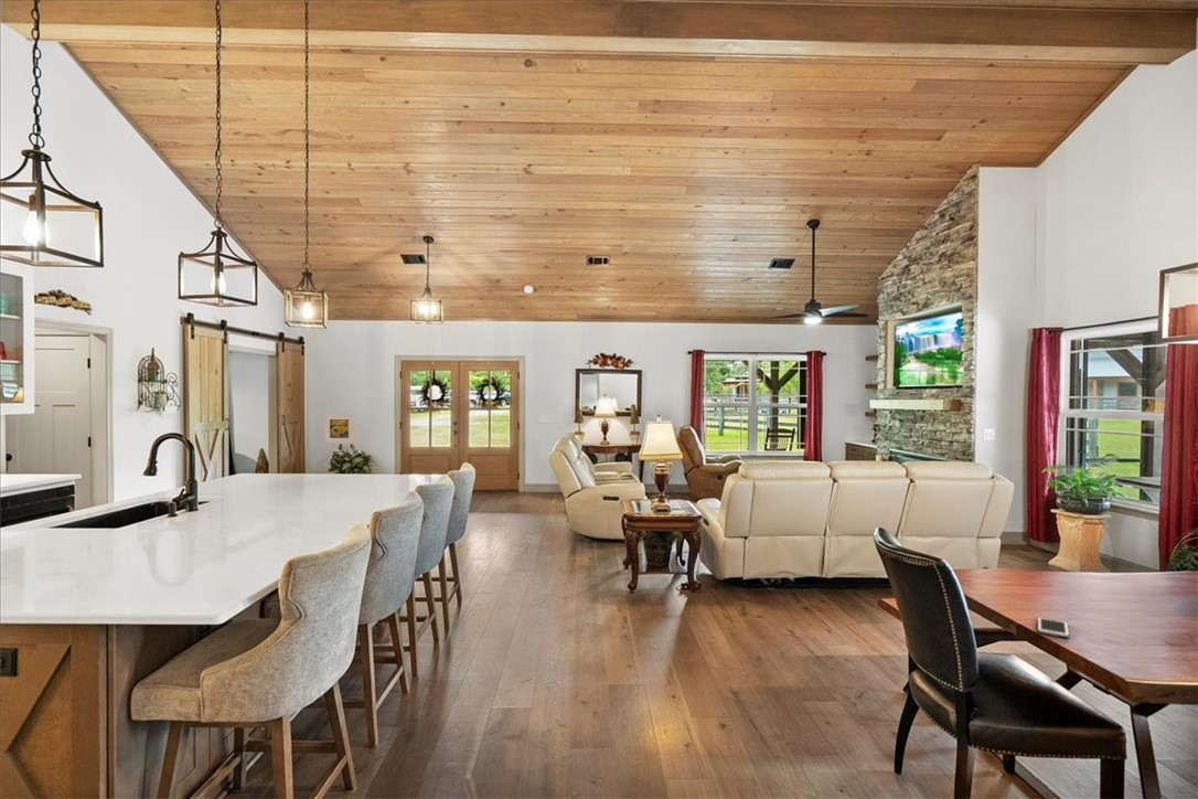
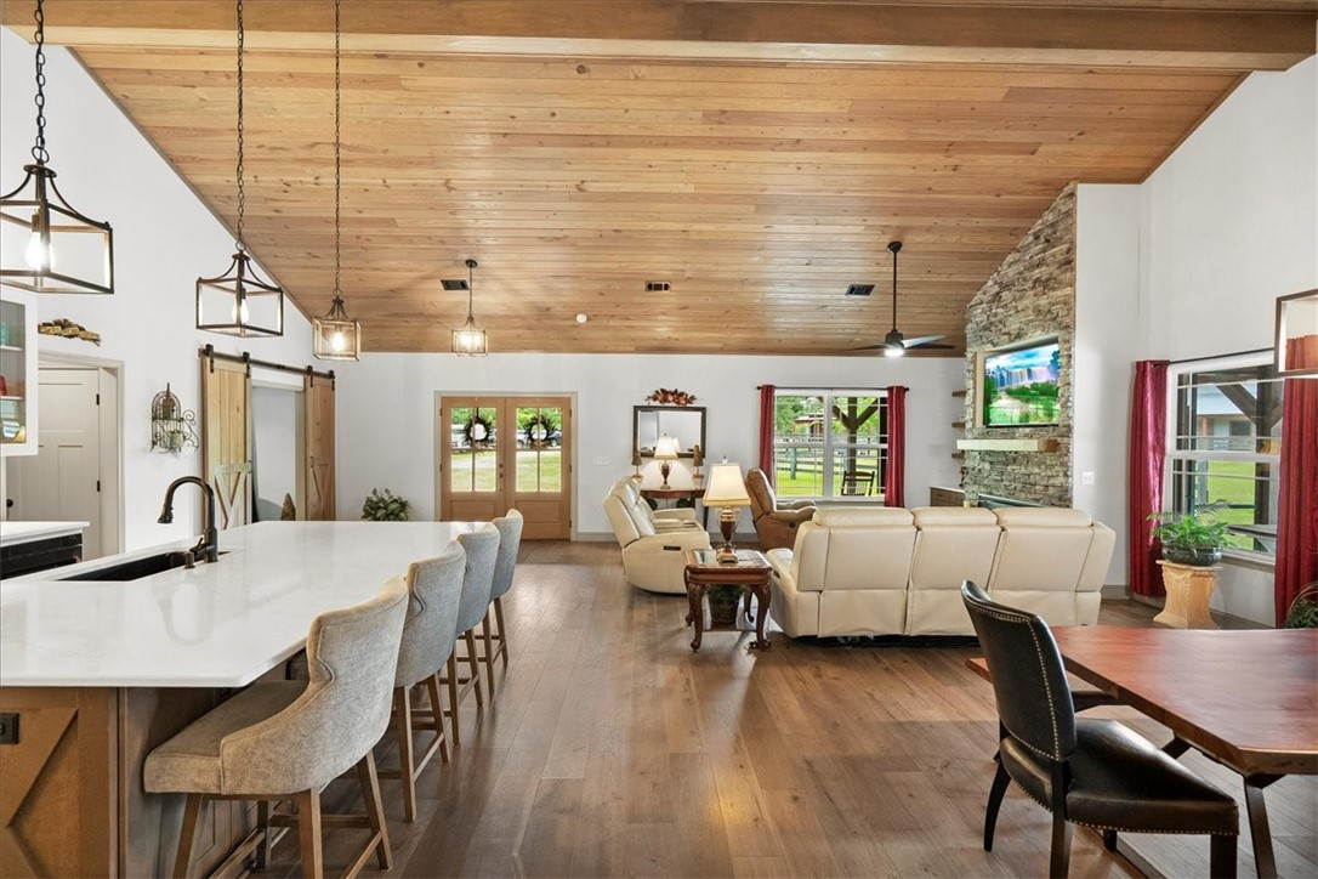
- cell phone (1052, 627)
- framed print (339, 428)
